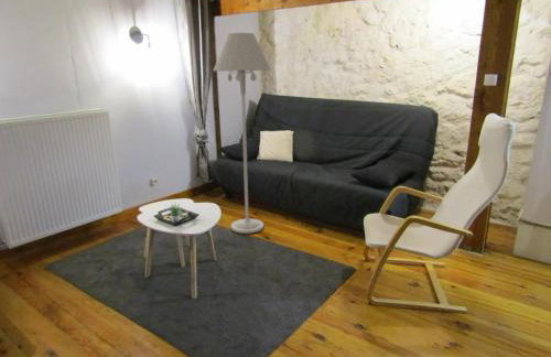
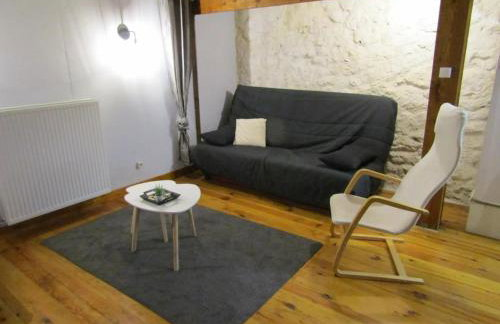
- floor lamp (244, 136)
